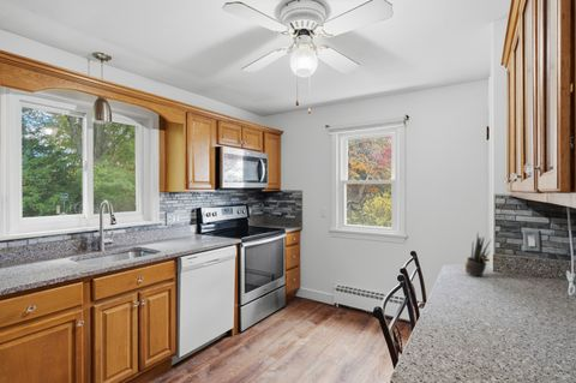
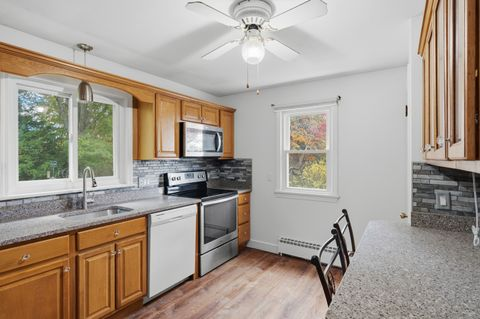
- potted plant (478, 253)
